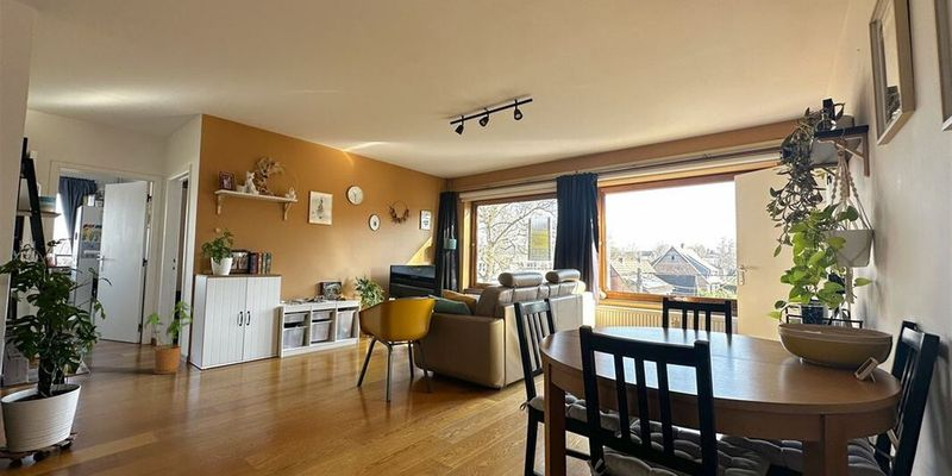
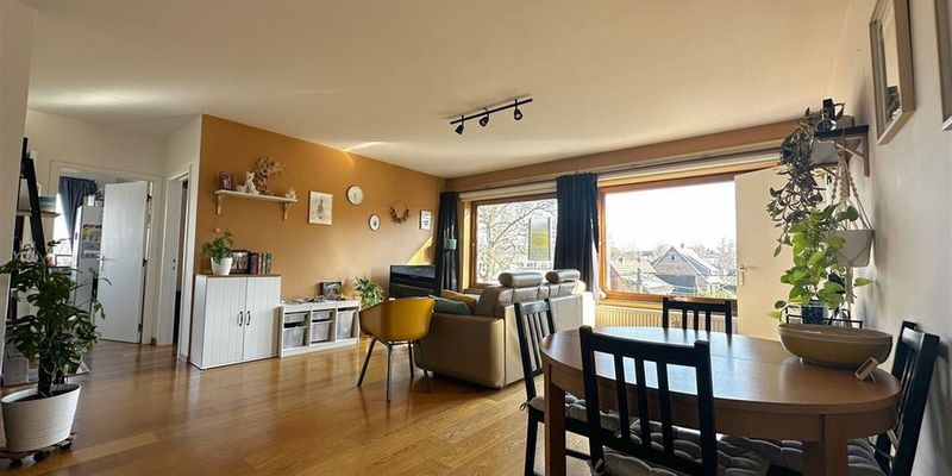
- house plant (171, 337)
